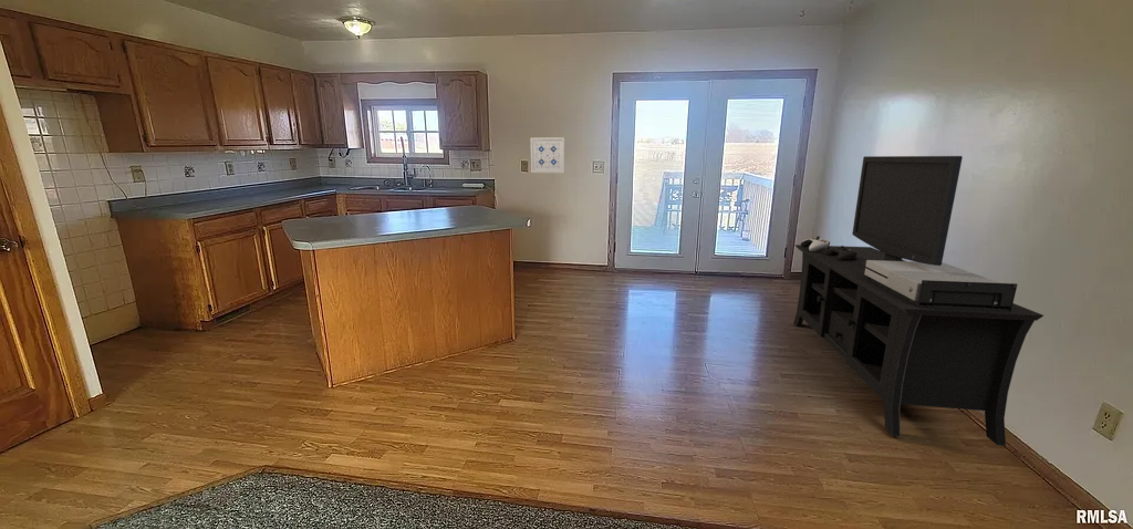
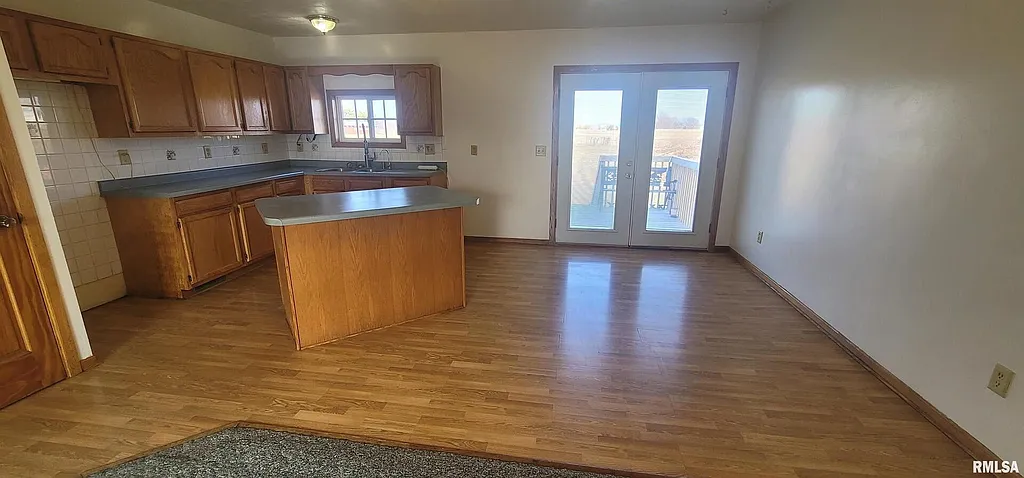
- wall art (547, 155)
- media console (883, 268)
